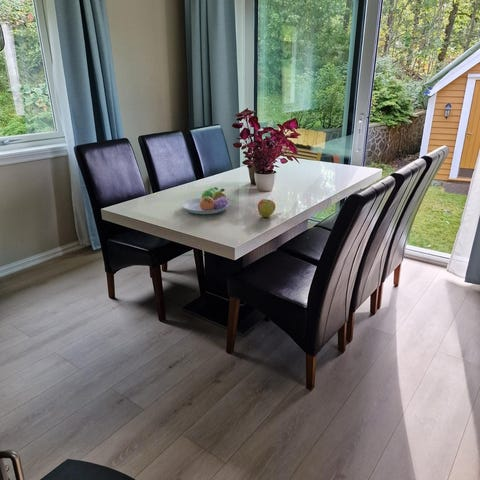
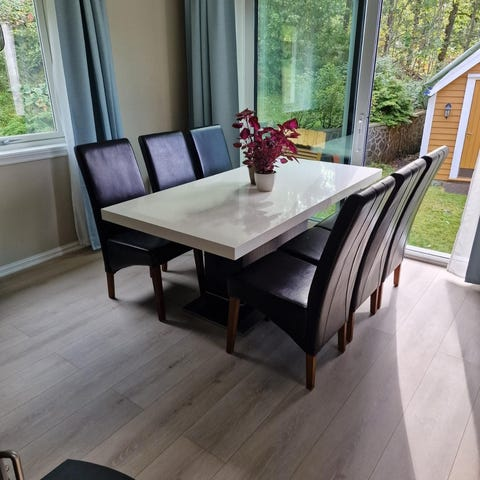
- apple (266, 207)
- fruit bowl (207, 198)
